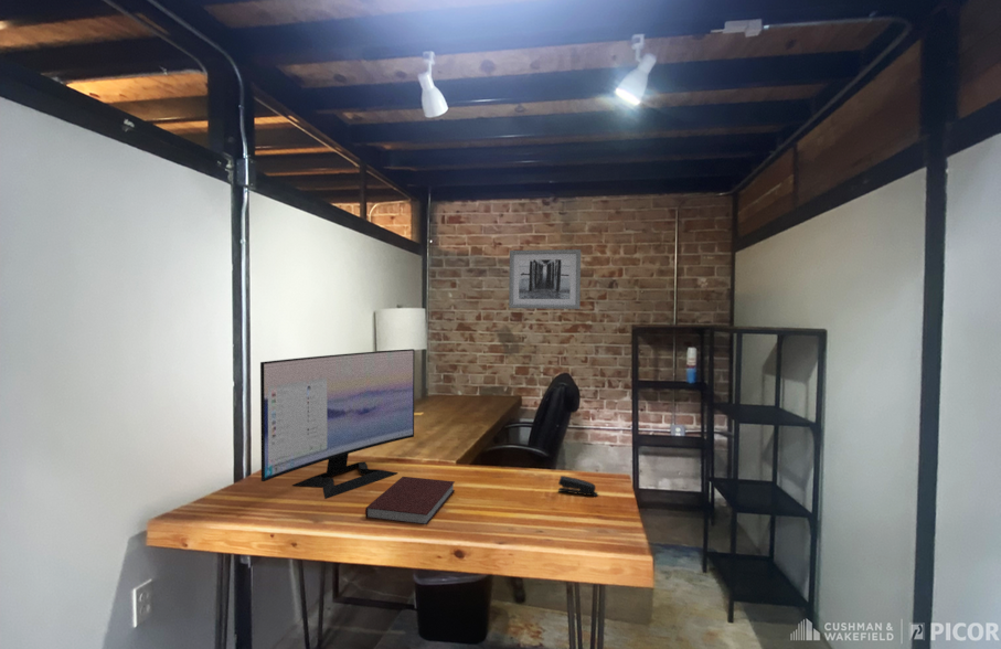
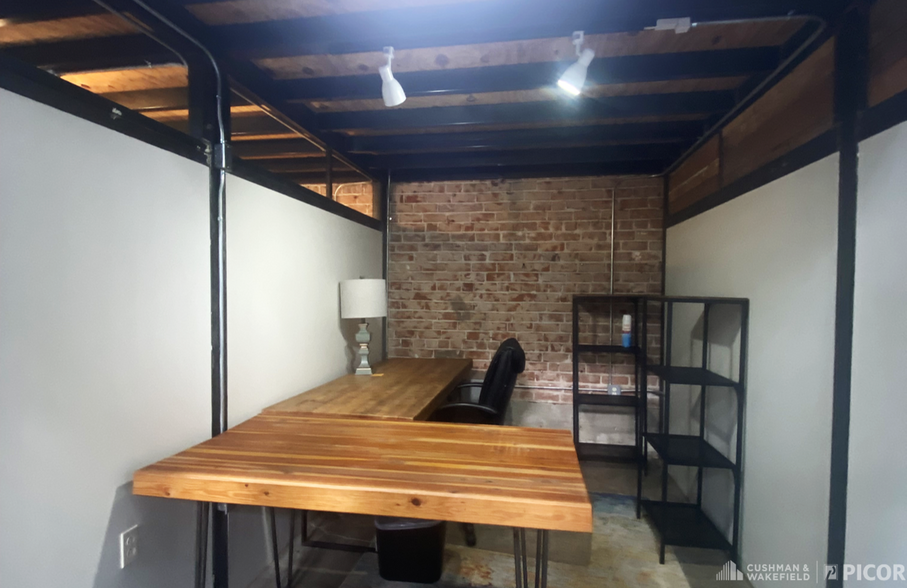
- notebook (413, 498)
- stapler (577, 485)
- computer monitor (347, 416)
- wall art (544, 279)
